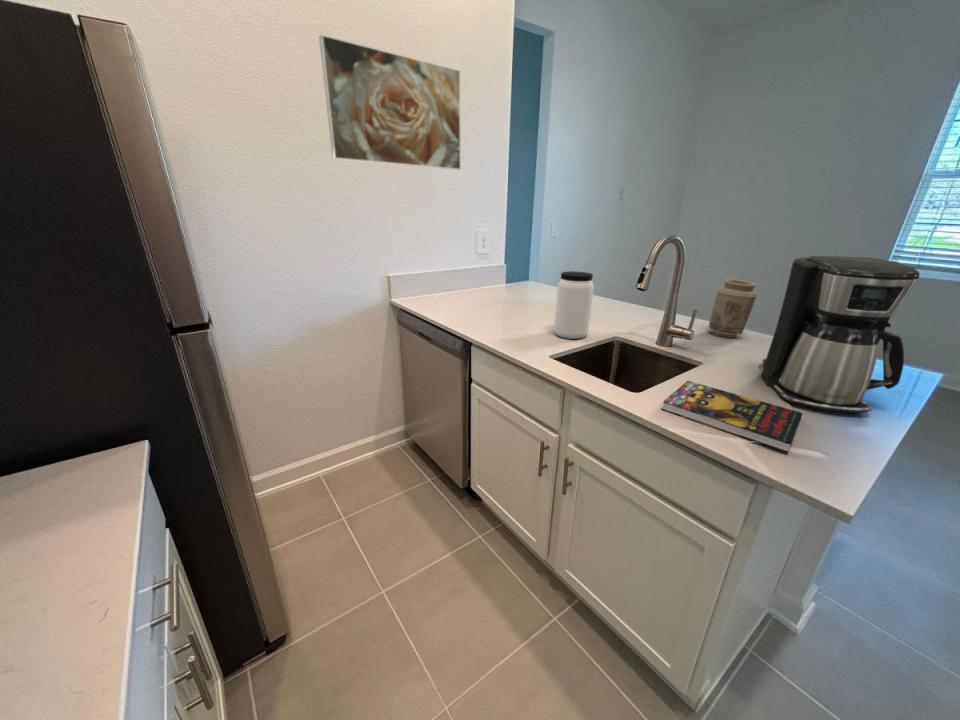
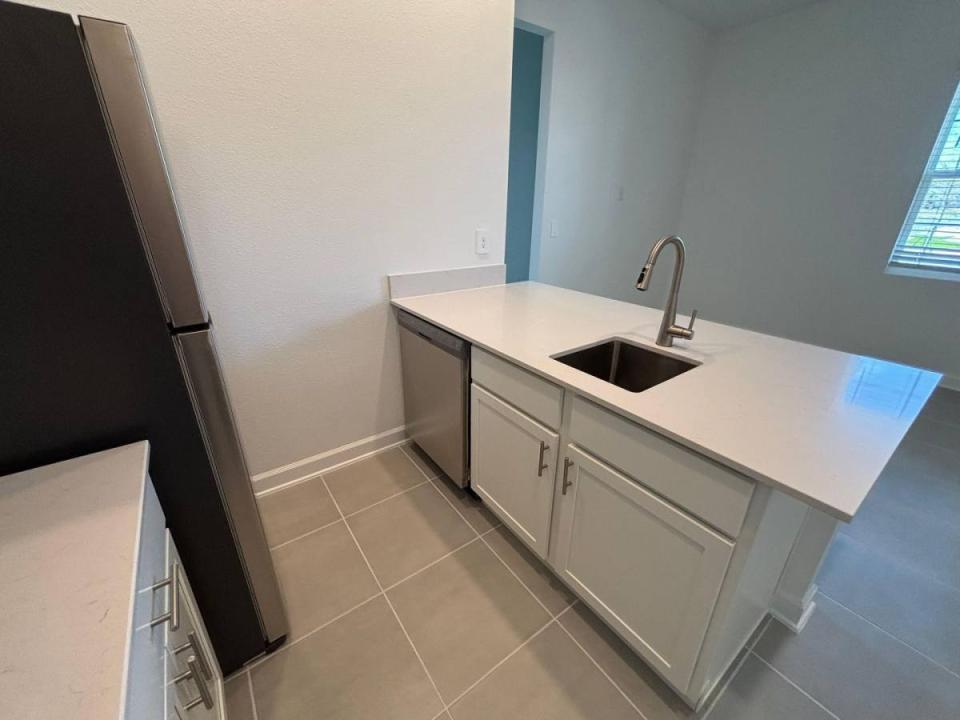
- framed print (399, 112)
- coffee maker (838, 327)
- vase (732, 309)
- book (730, 410)
- jar (573, 304)
